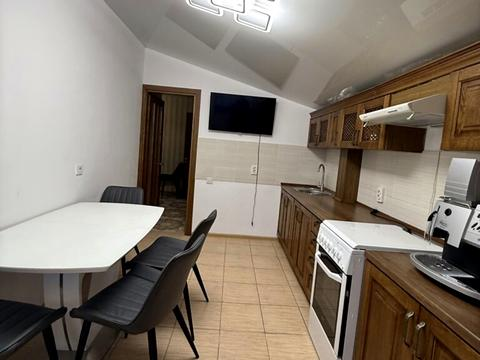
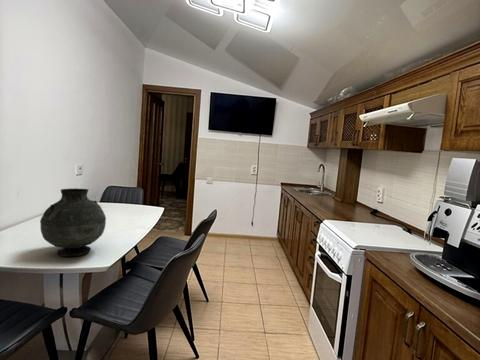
+ vase (74, 220)
